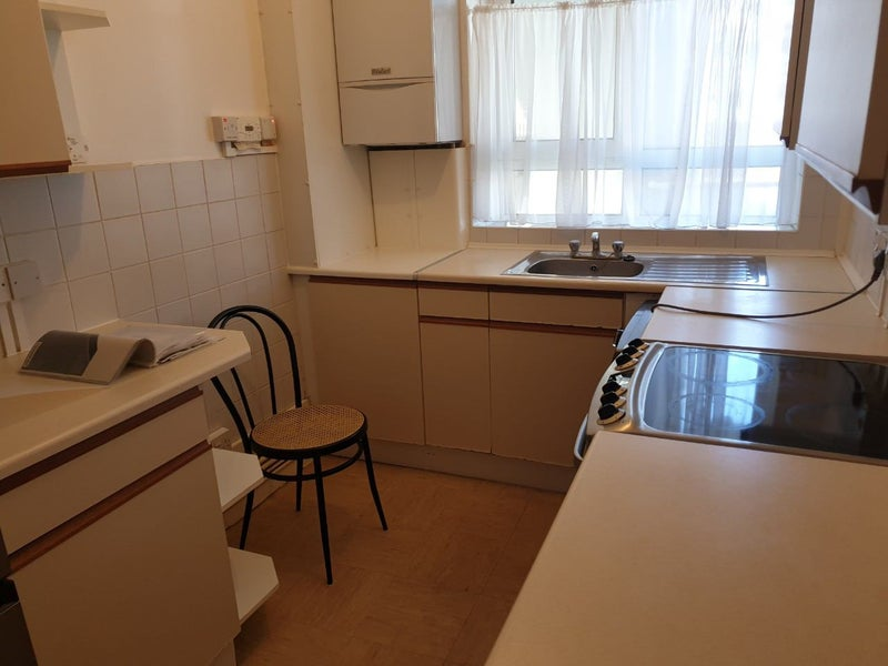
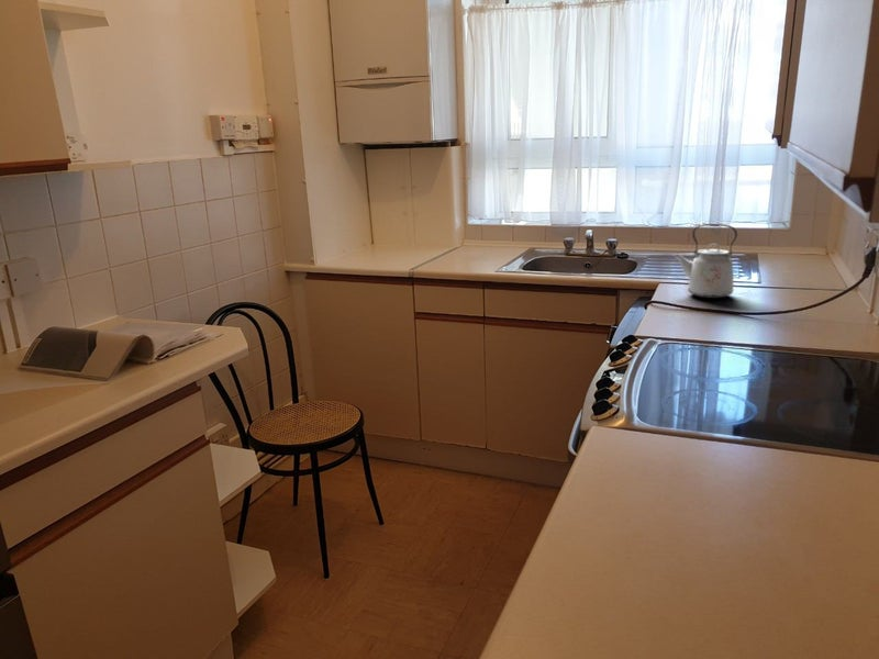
+ kettle (703, 259)
